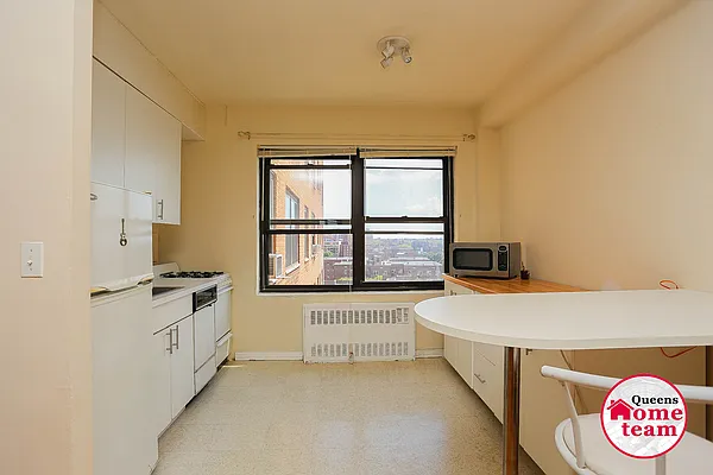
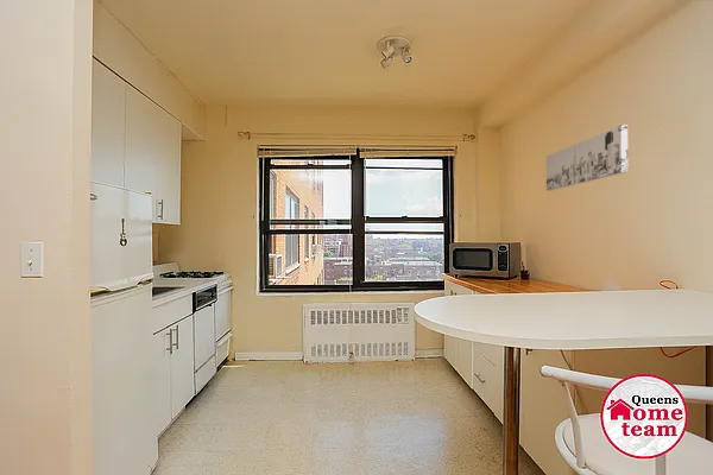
+ wall art (580, 163)
